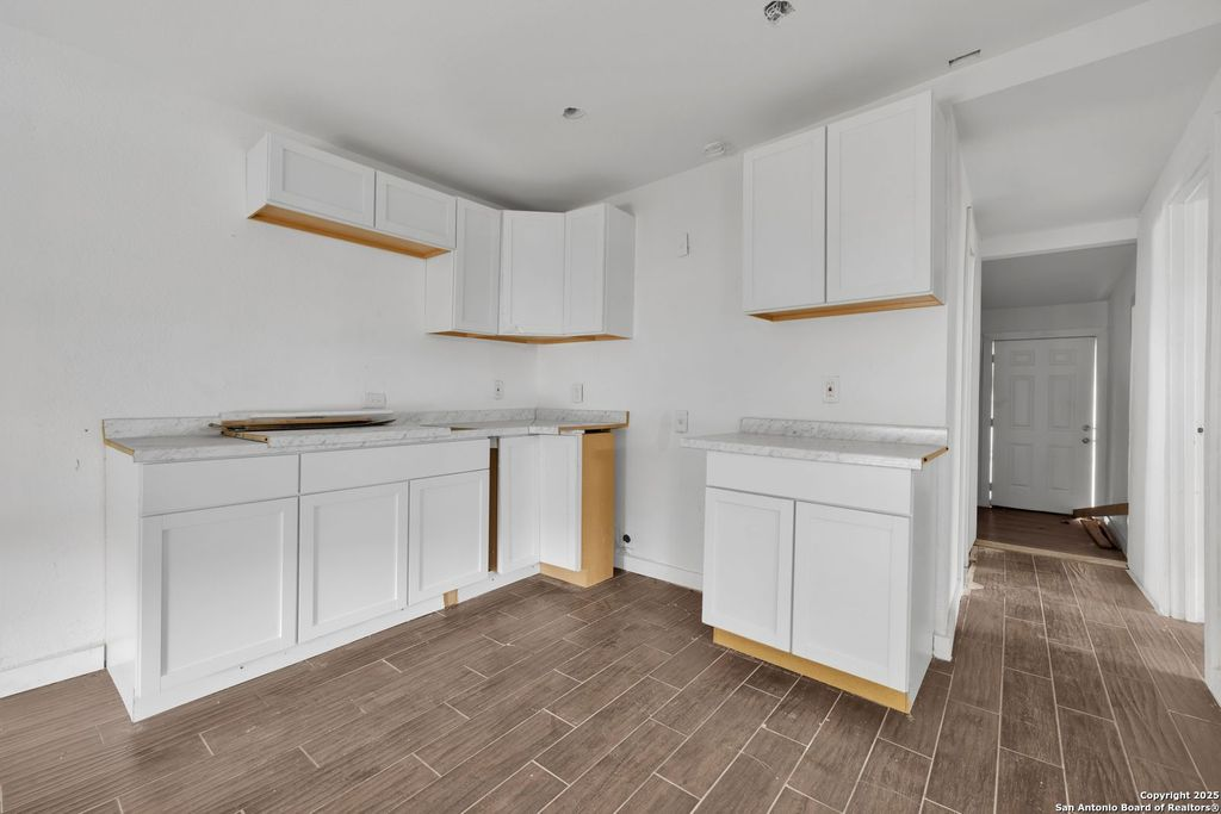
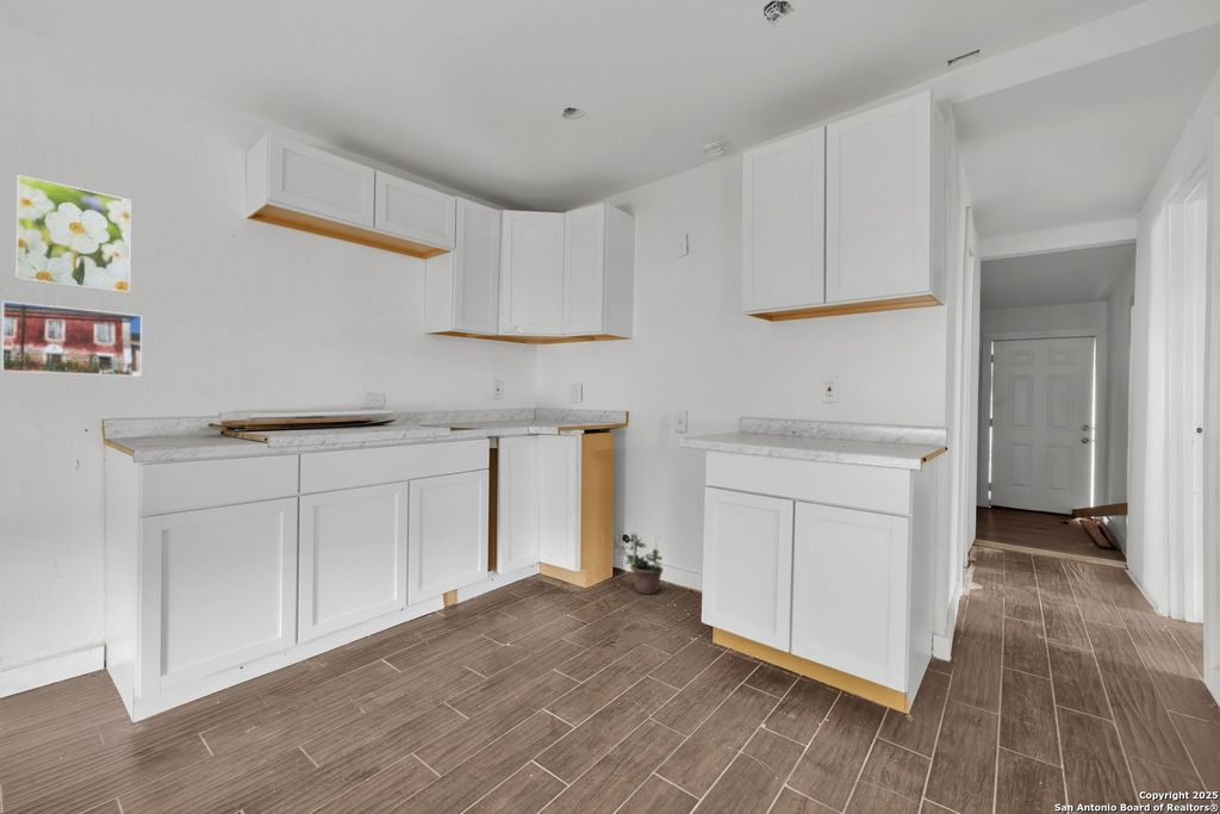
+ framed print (76, 237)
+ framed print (76, 341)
+ potted plant (647, 559)
